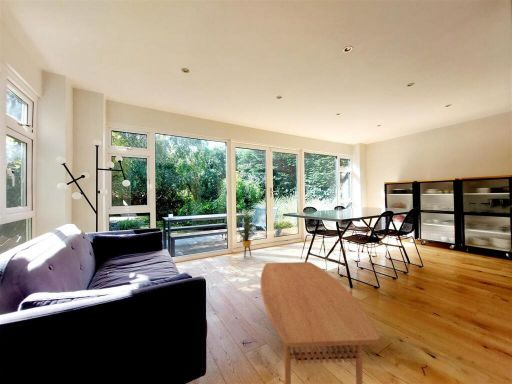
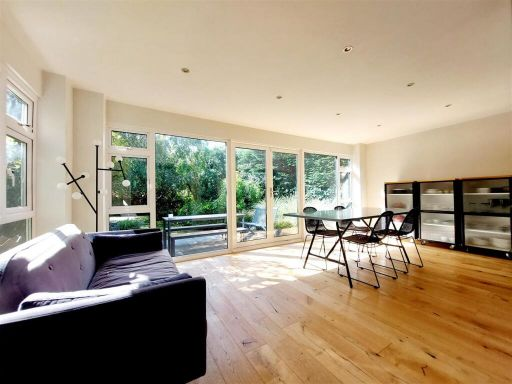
- house plant (247, 235)
- coffee table (303, 312)
